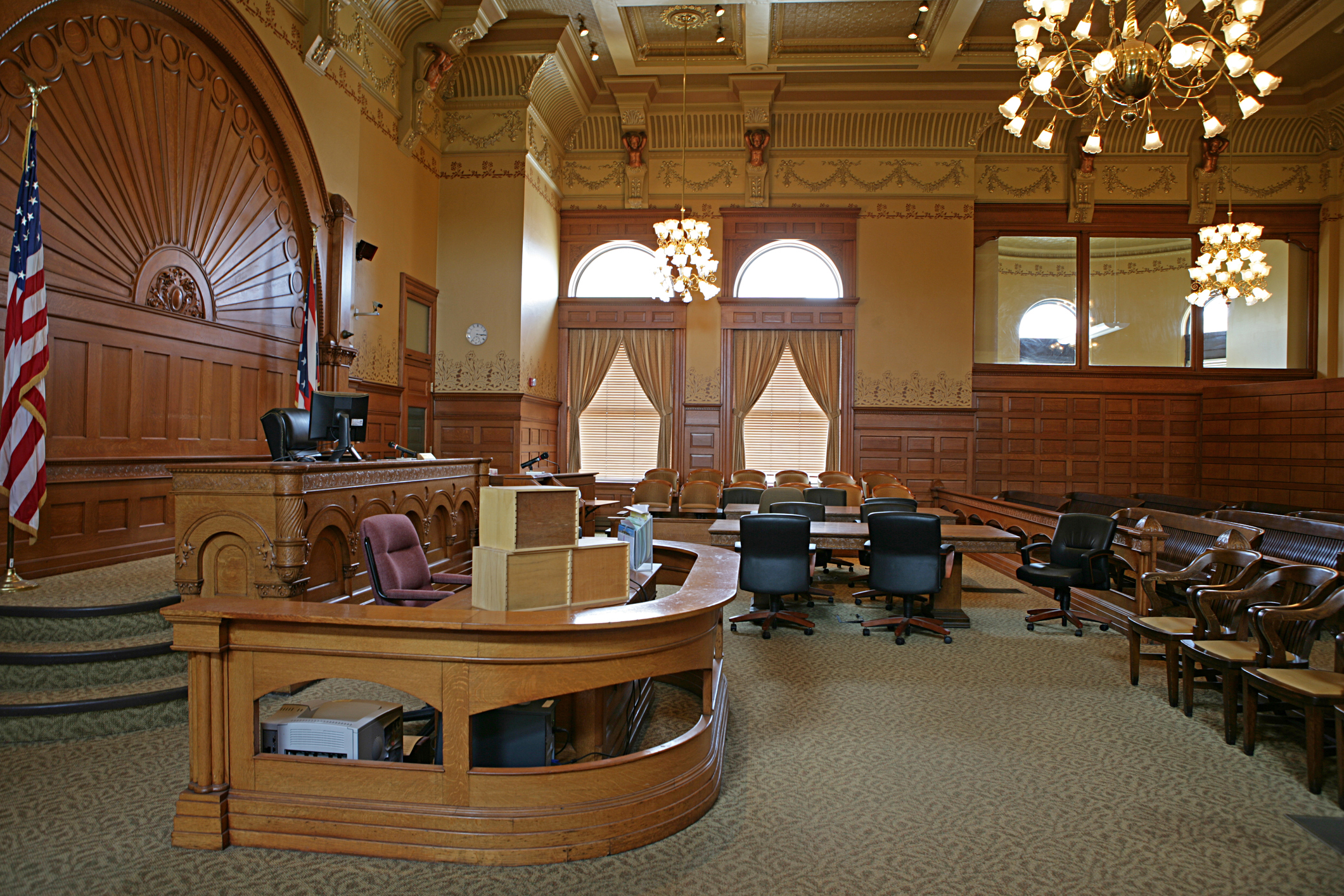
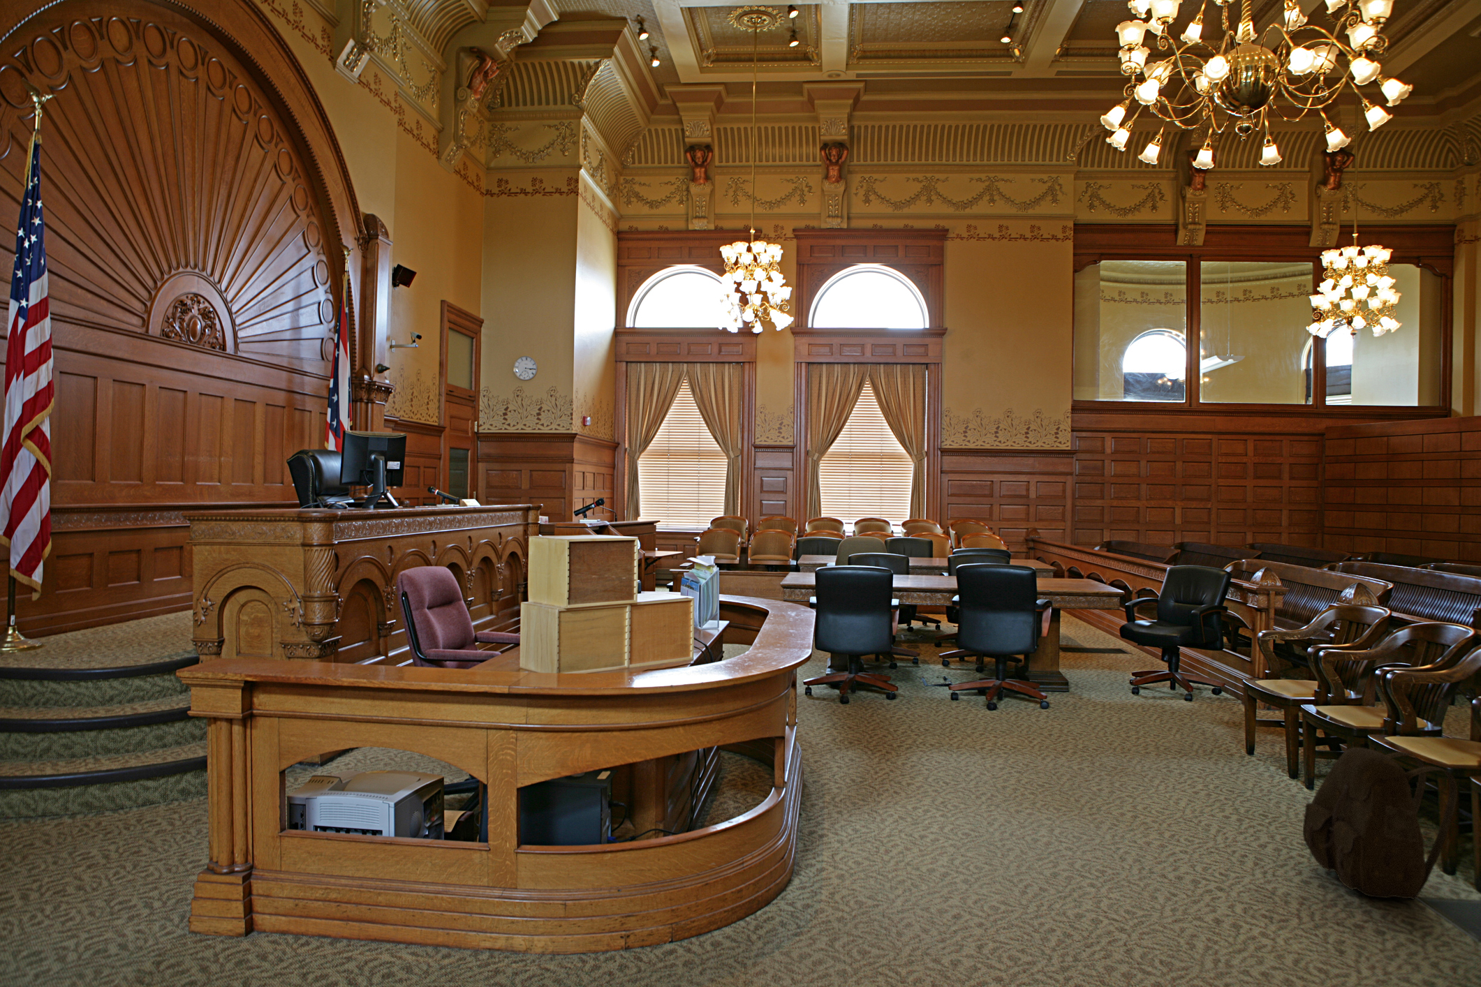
+ backpack (1380, 818)
